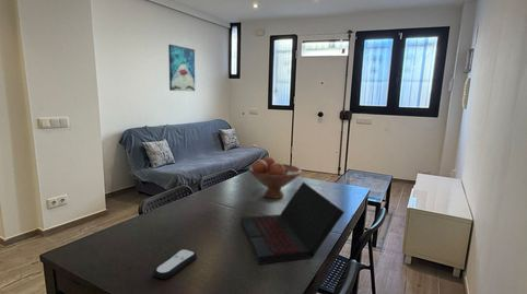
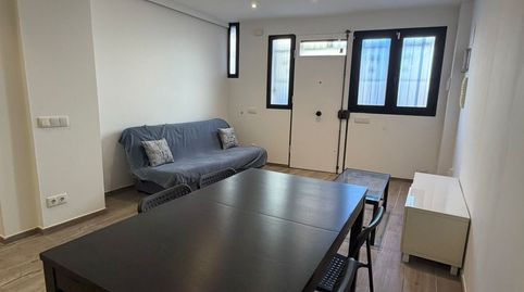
- wall art (181, 69)
- laptop (286, 216)
- fruit bowl (274, 177)
- remote control (175, 262)
